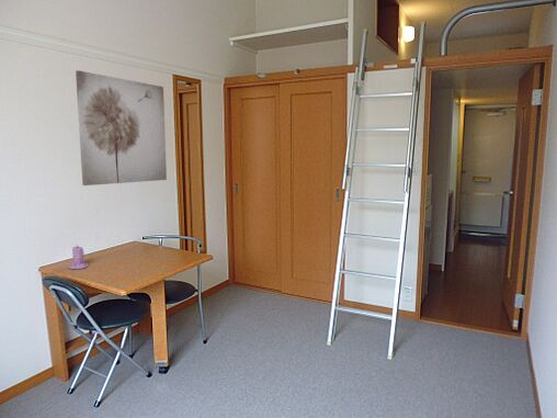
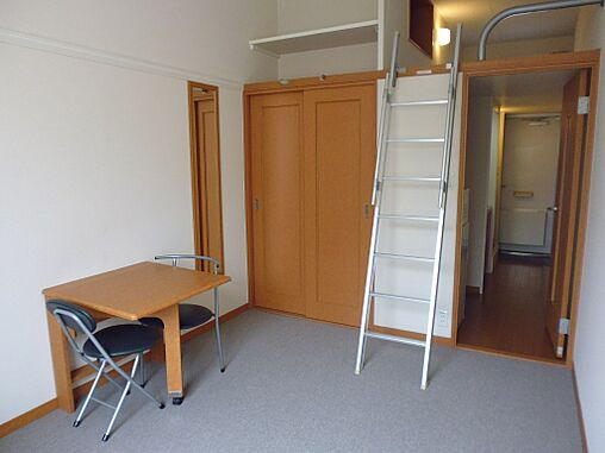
- wall art (126, 132)
- candle (77, 255)
